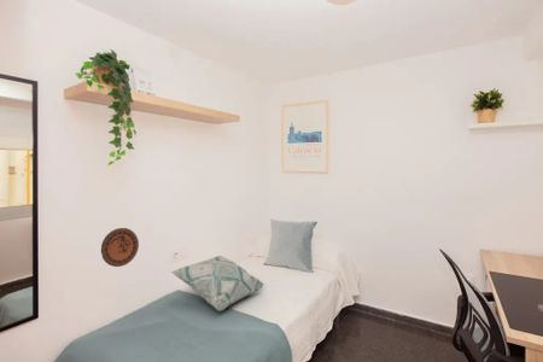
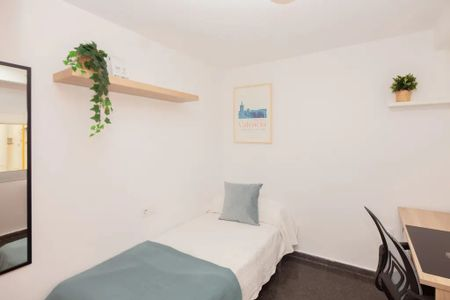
- decorative pillow (218, 280)
- decorative plate (119, 246)
